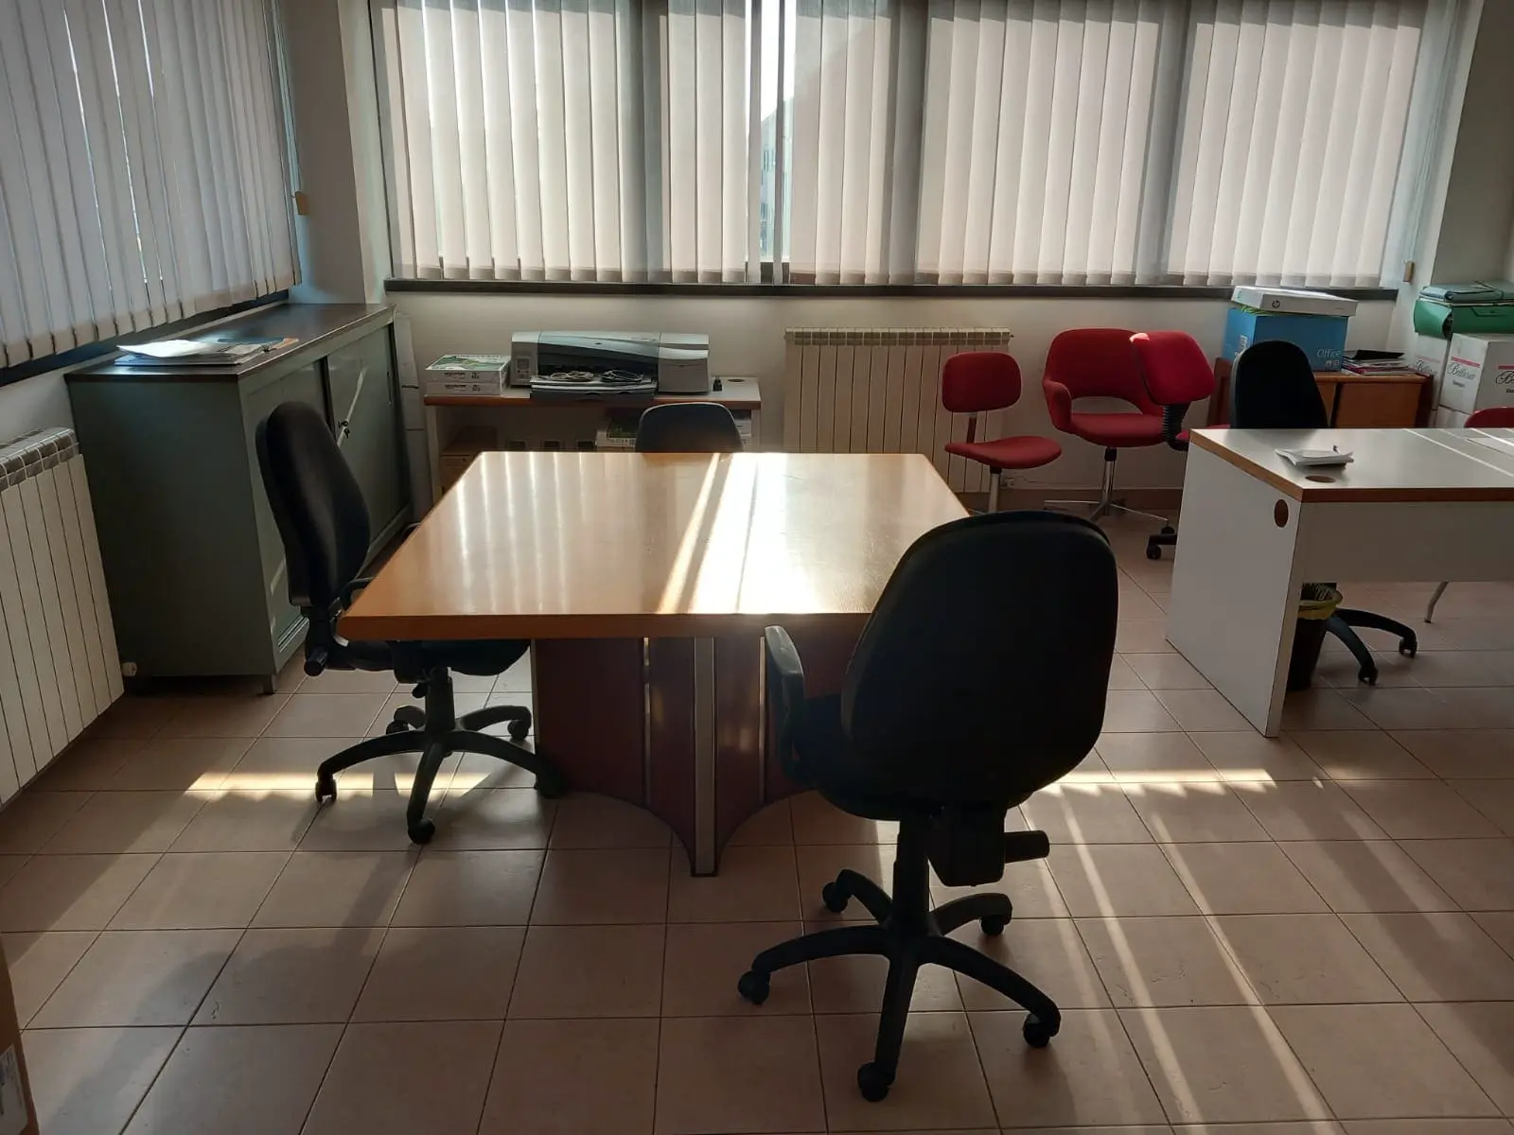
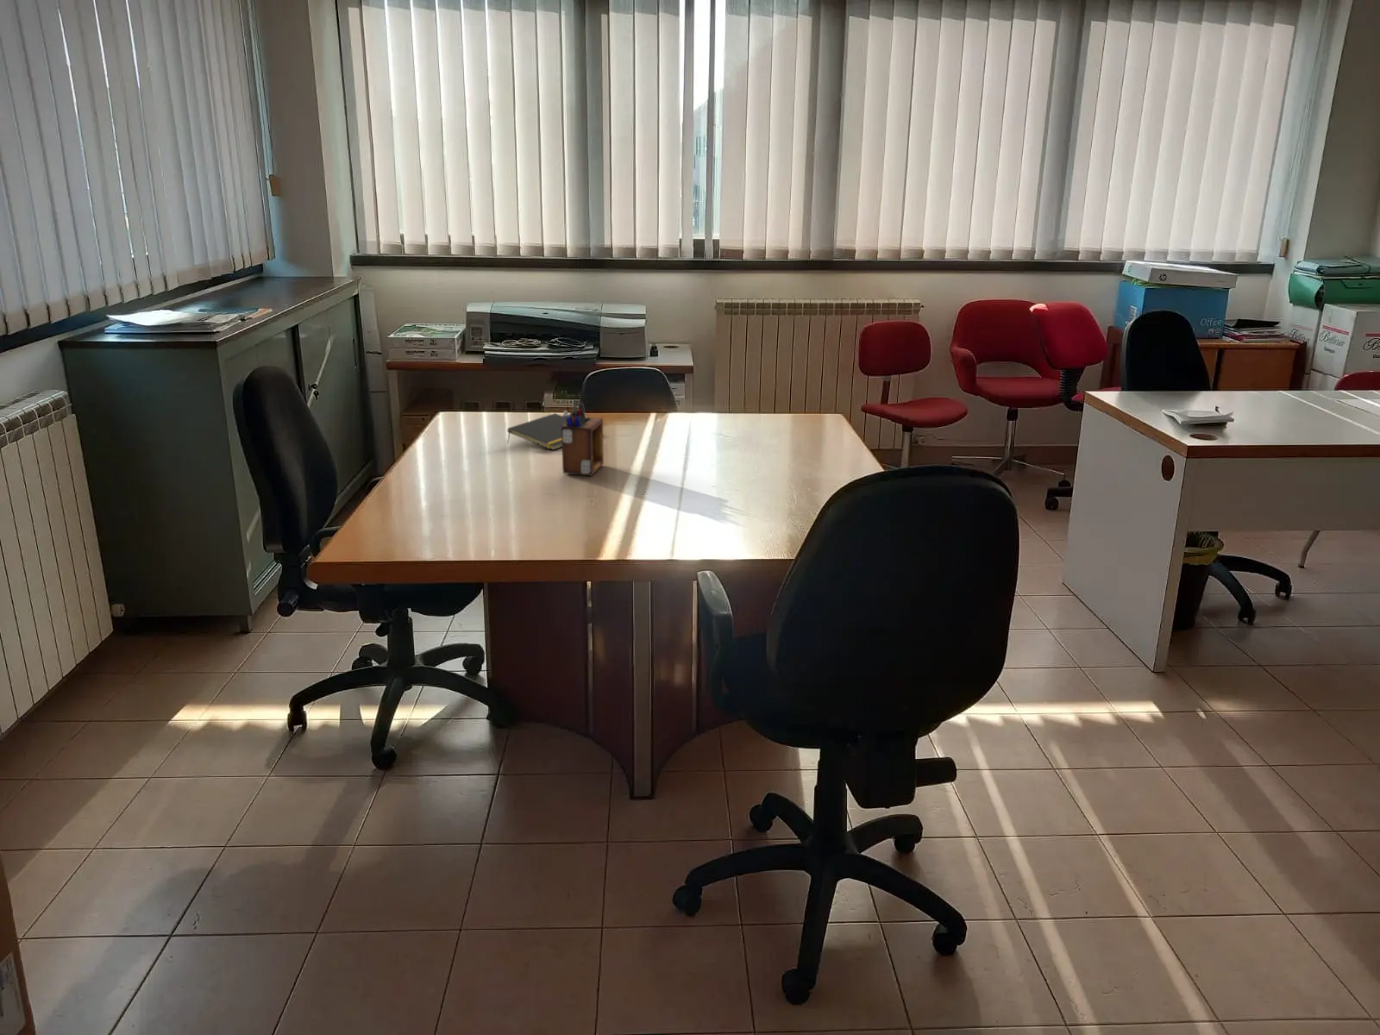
+ desk organizer (582, 436)
+ notepad (554, 431)
